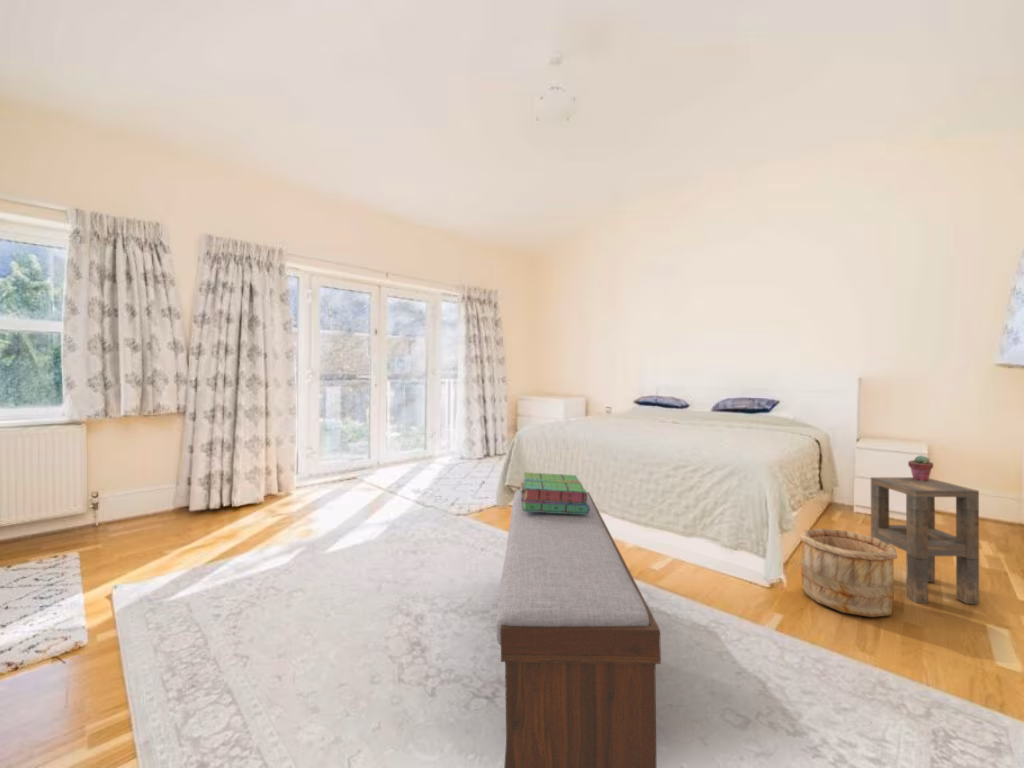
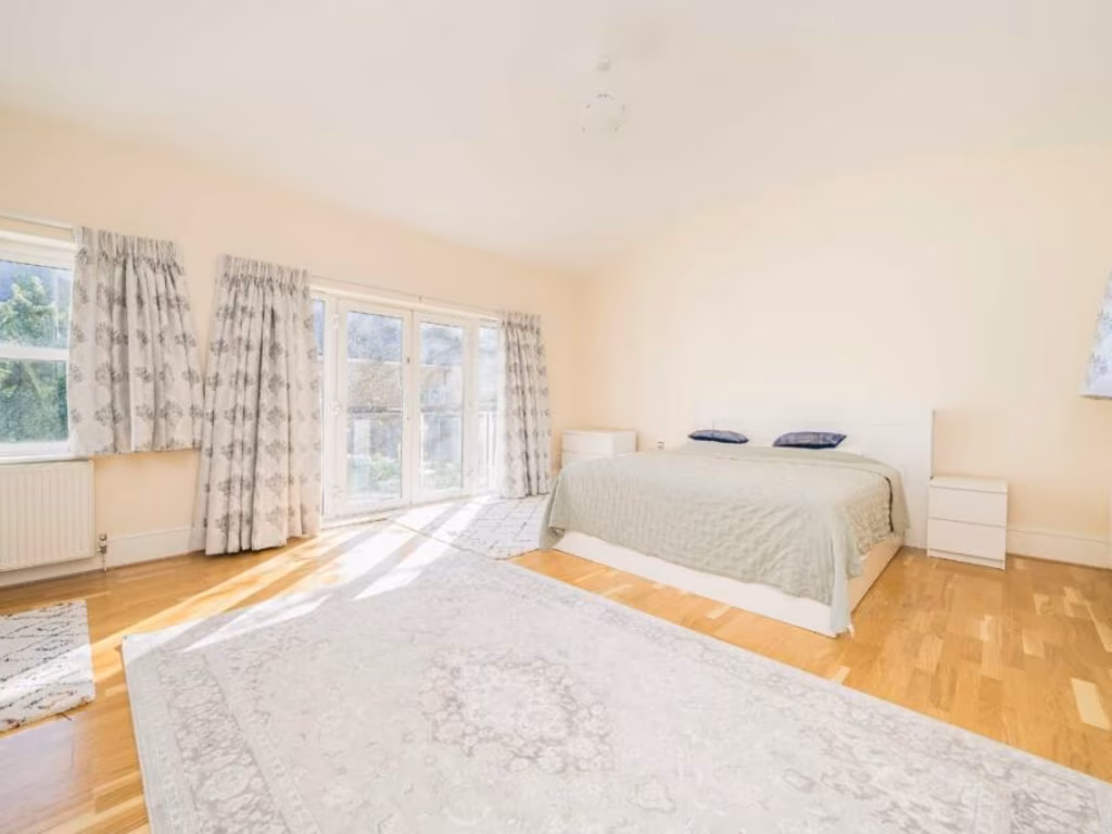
- bench (559, 590)
- side table (921, 536)
- stack of books (551, 492)
- wooden bucket (846, 569)
- potted succulent (920, 466)
